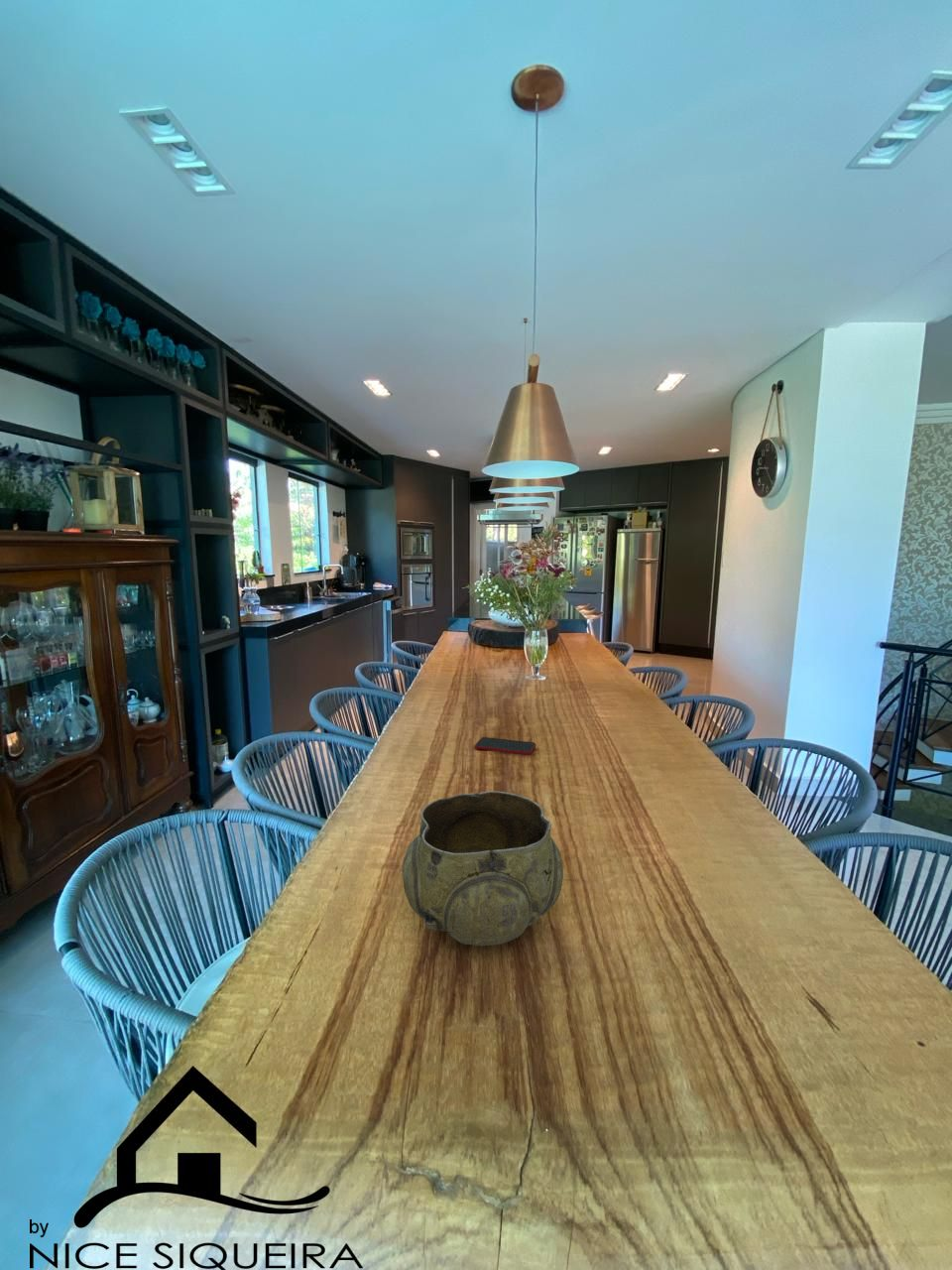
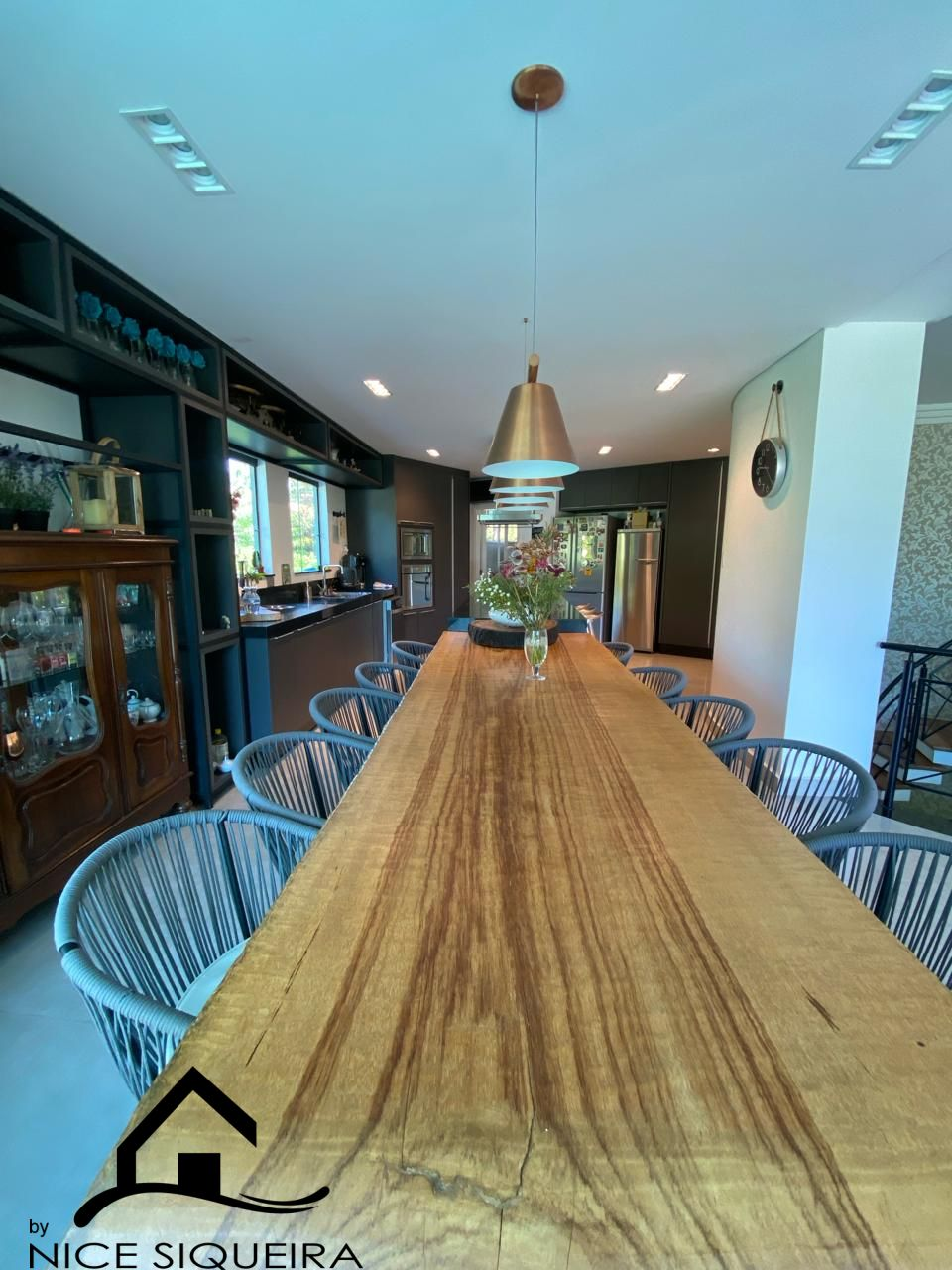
- smartphone (505, 745)
- decorative bowl (483, 867)
